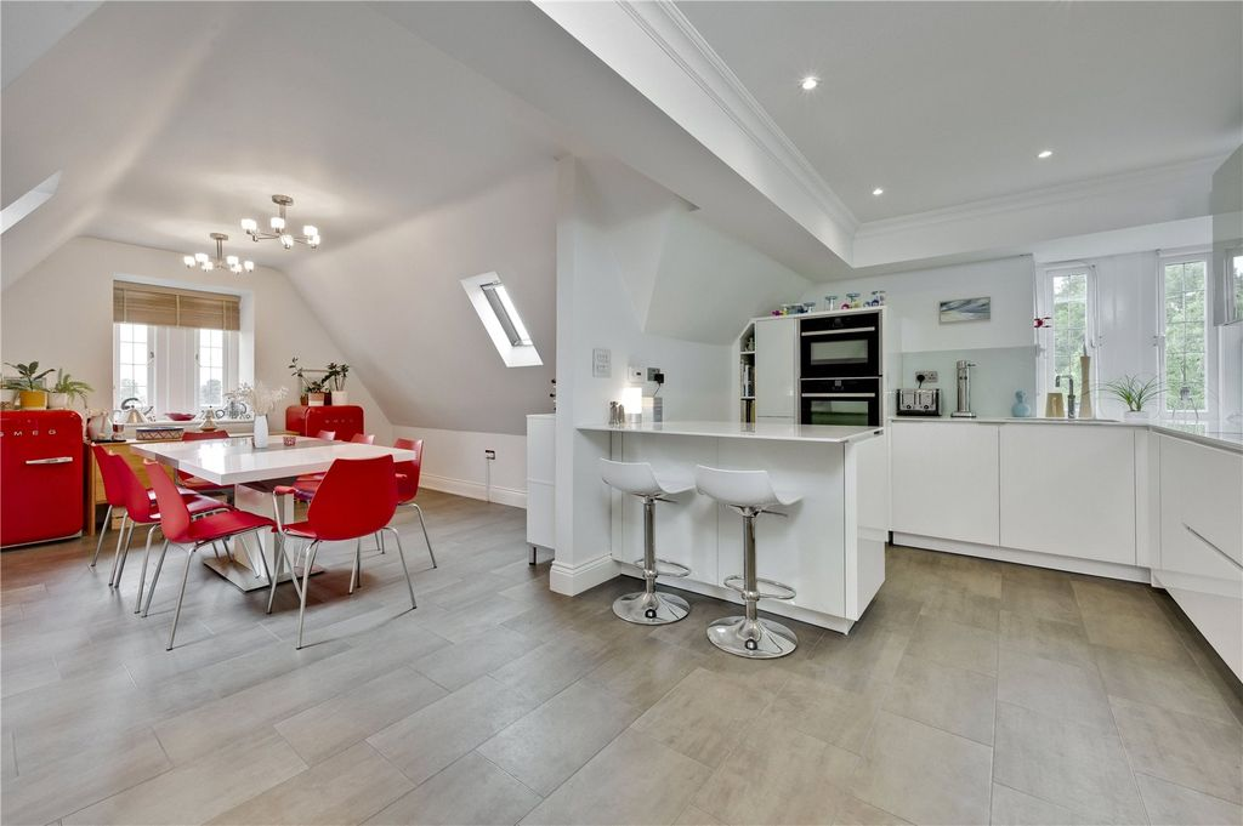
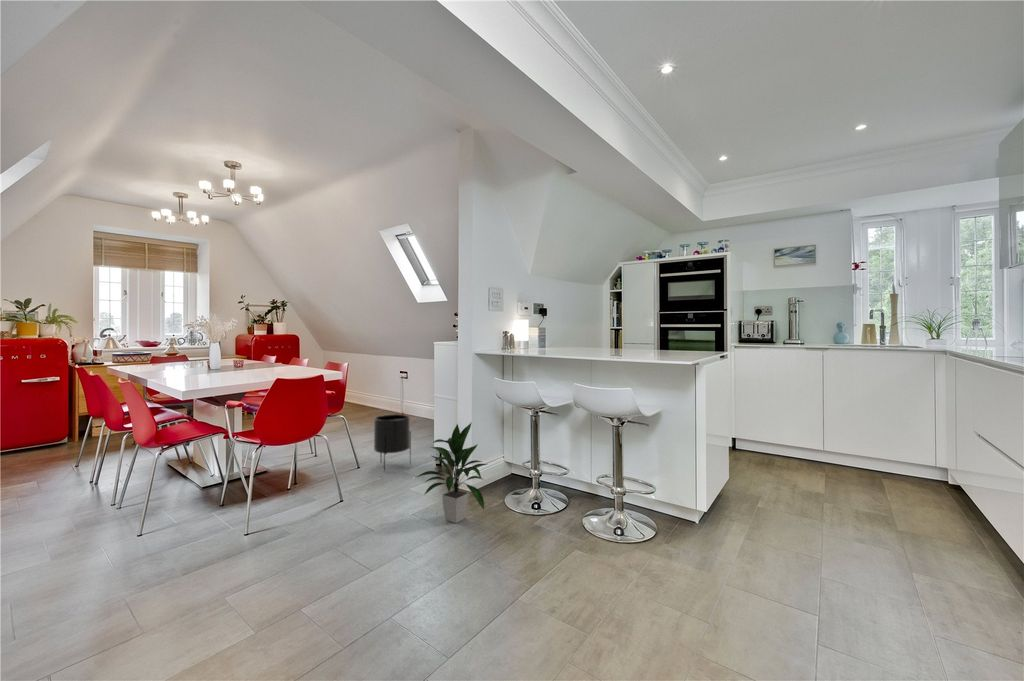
+ indoor plant (456, 472)
+ planter (391, 441)
